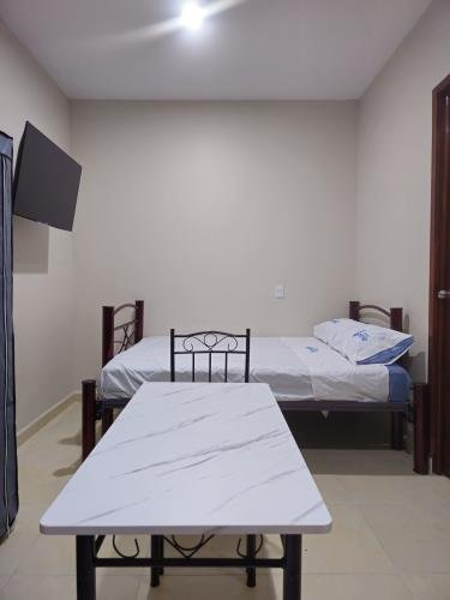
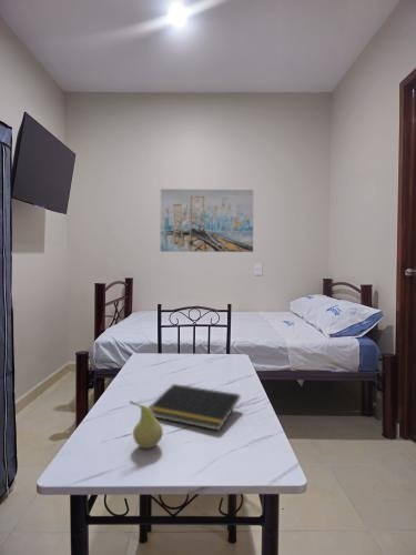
+ notepad (193, 404)
+ wall art (206, 220)
+ fruit (145, 422)
